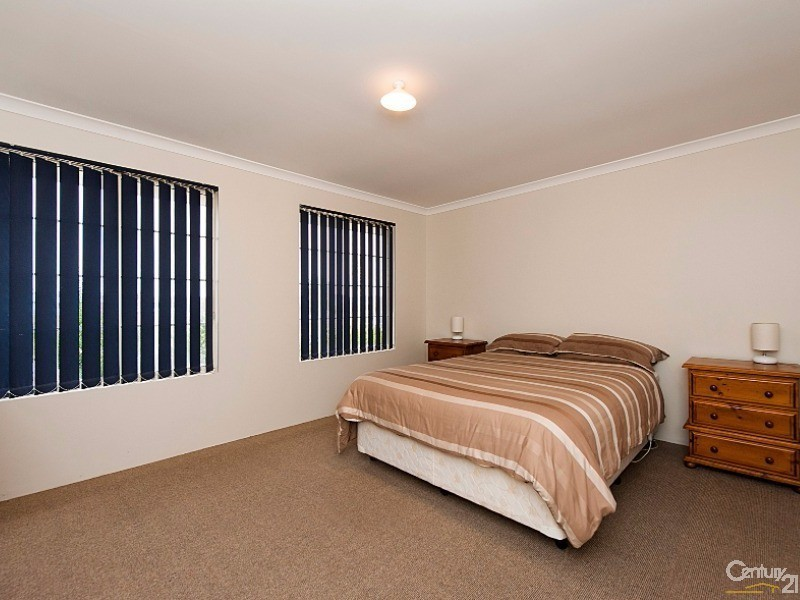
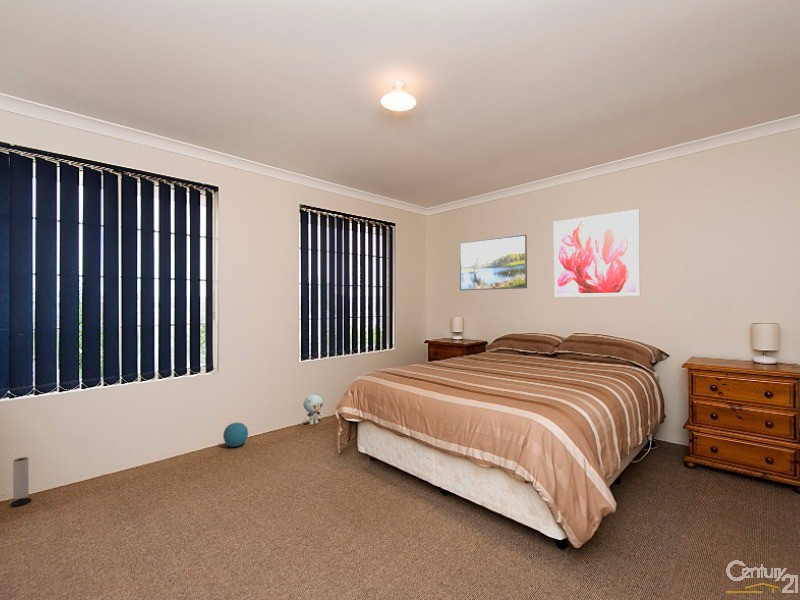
+ wall art (593, 256)
+ plush toy (313, 409)
+ ball (235, 434)
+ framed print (491, 264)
+ speaker (20, 480)
